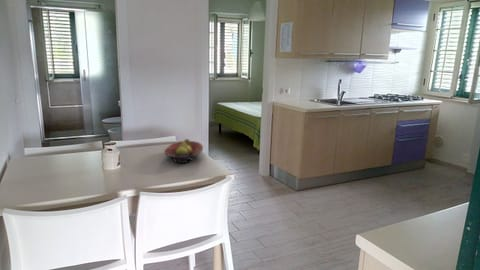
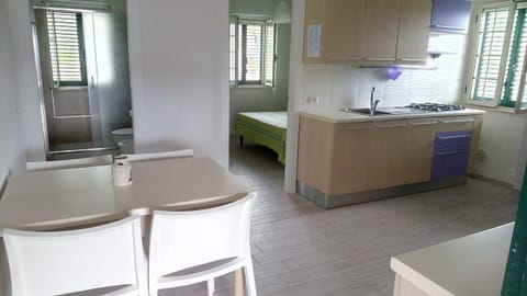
- fruit bowl (184, 149)
